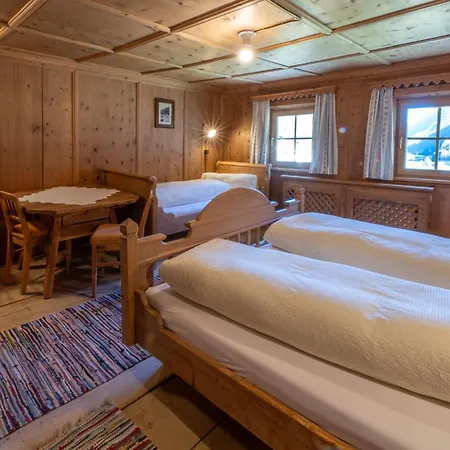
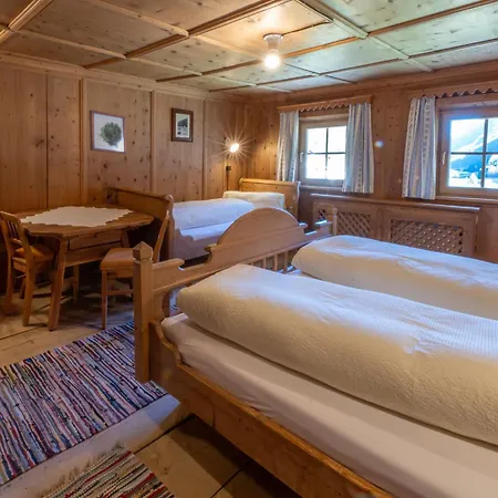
+ wall art (108, 133)
